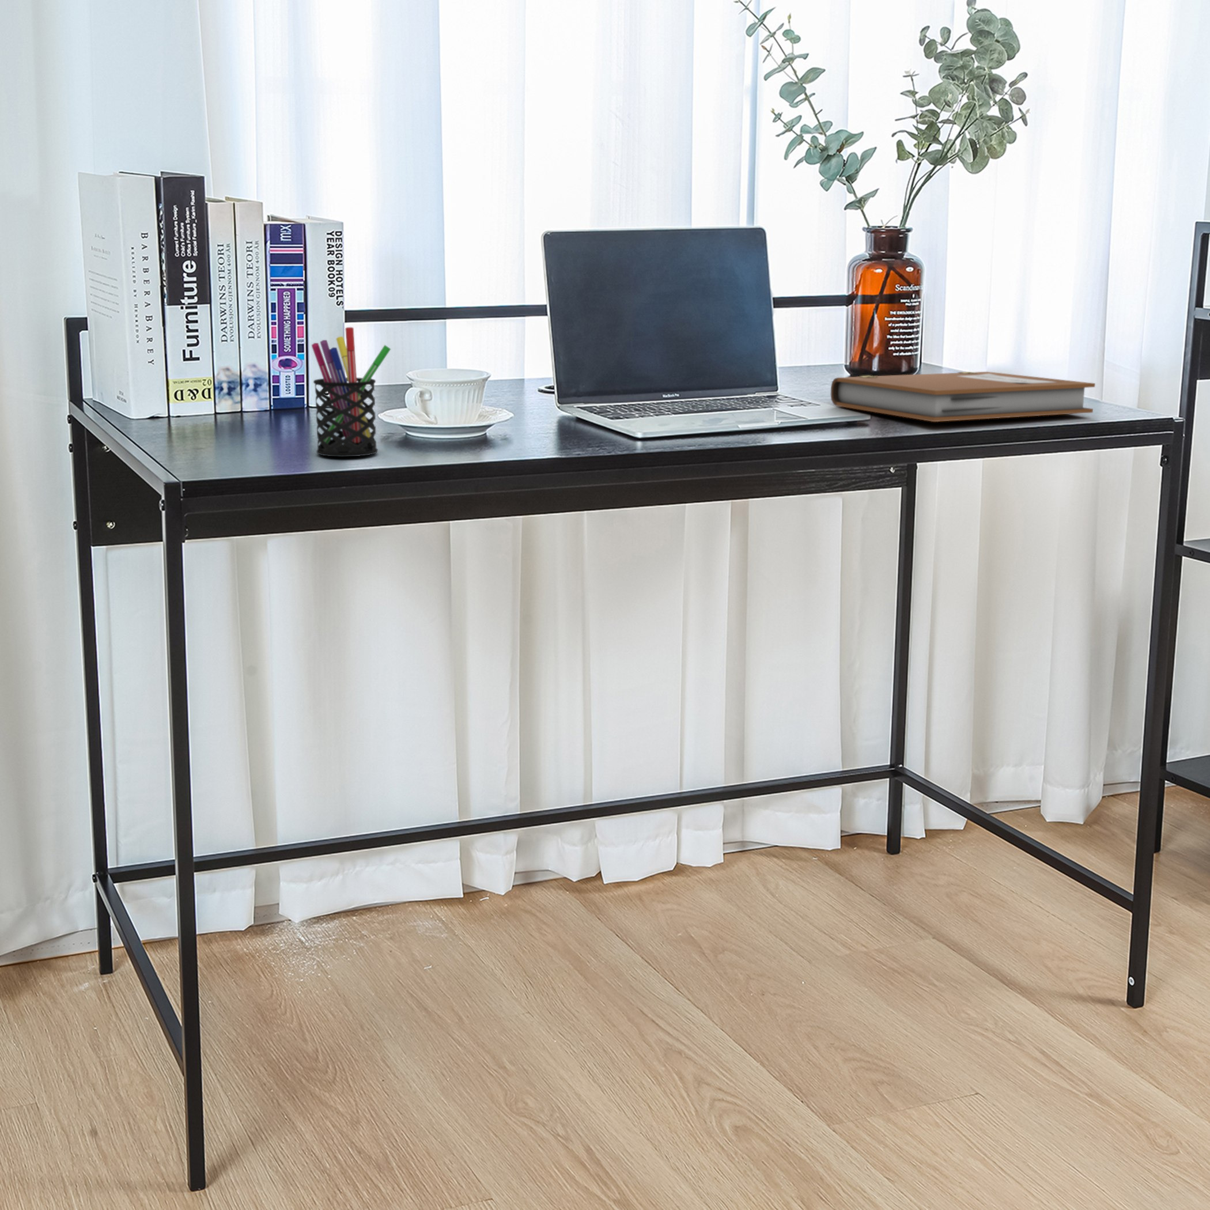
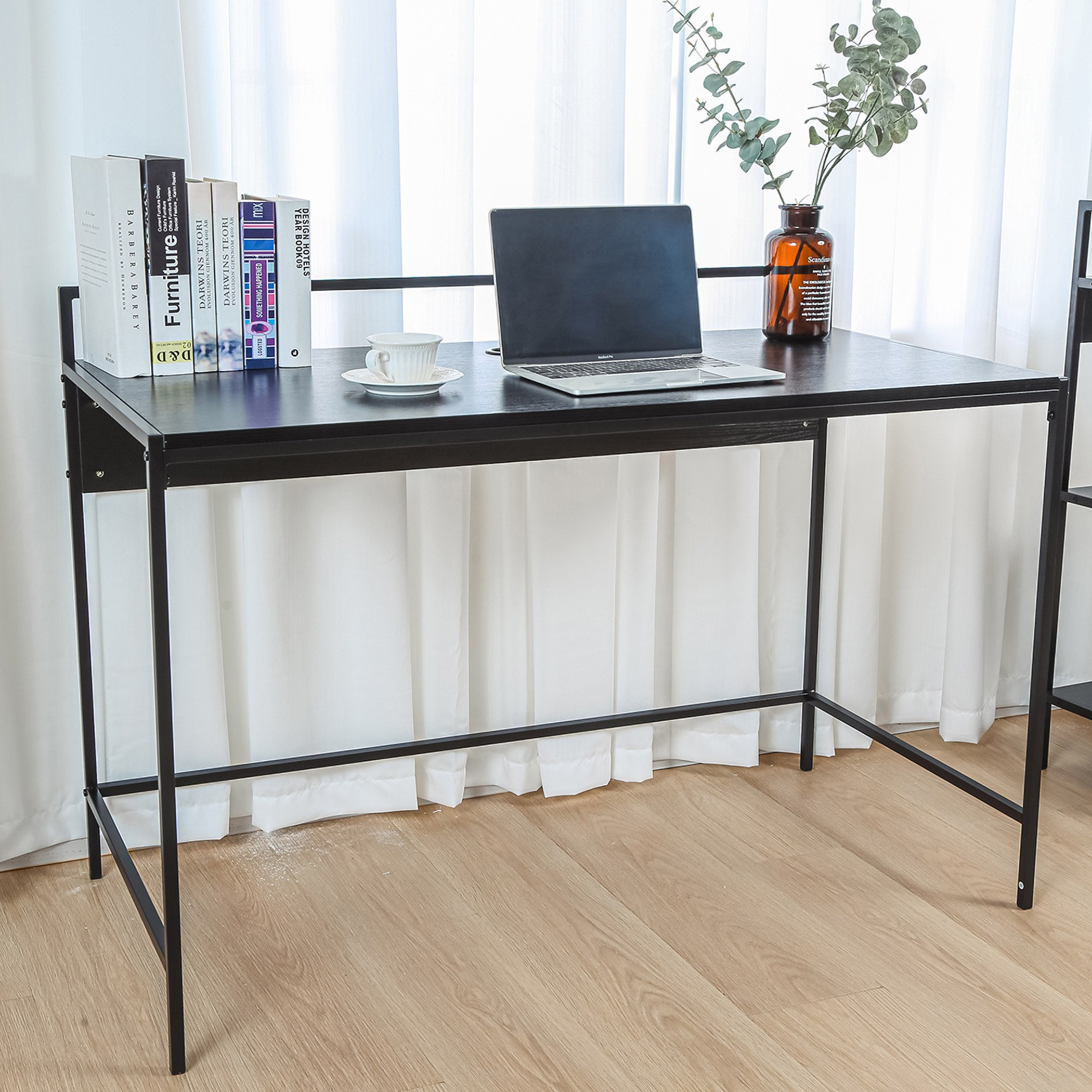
- notebook (963, 394)
- pen holder (352, 390)
